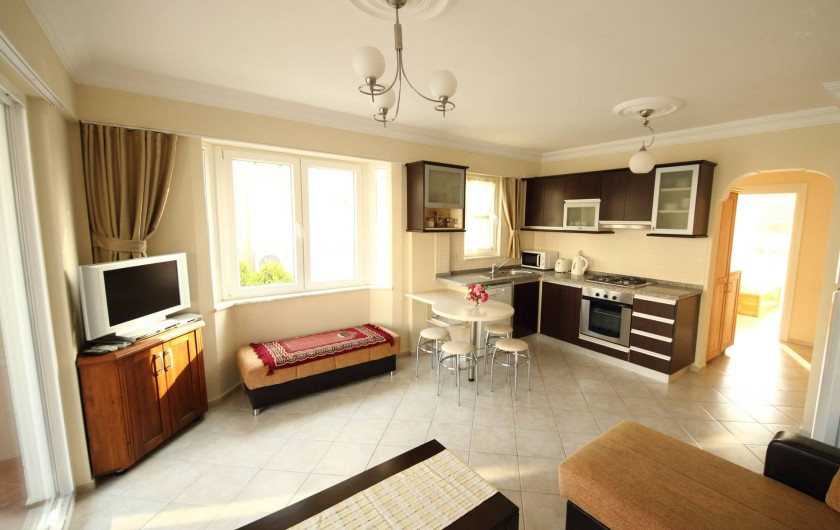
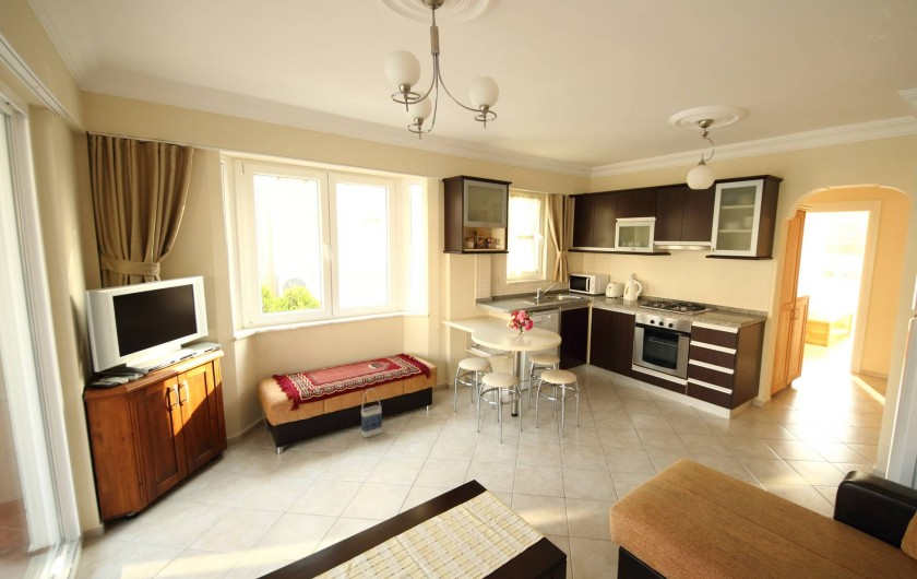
+ bag (371, 411)
